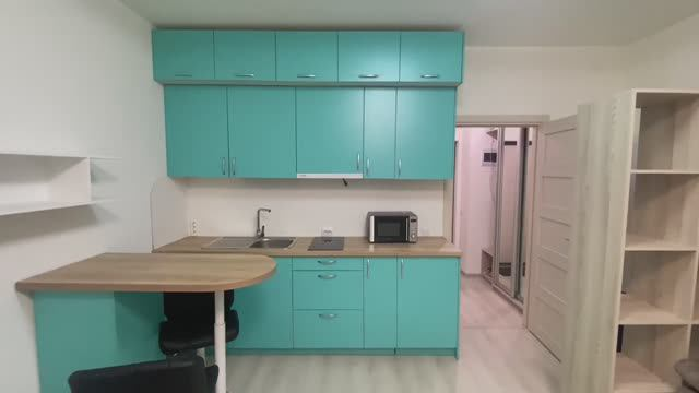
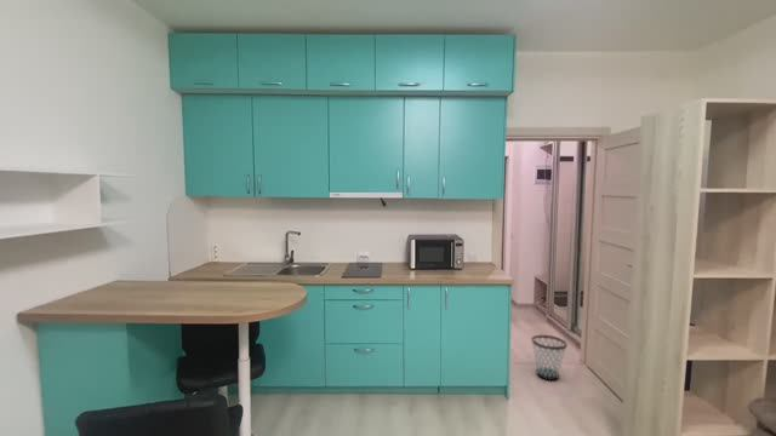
+ wastebasket (549, 357)
